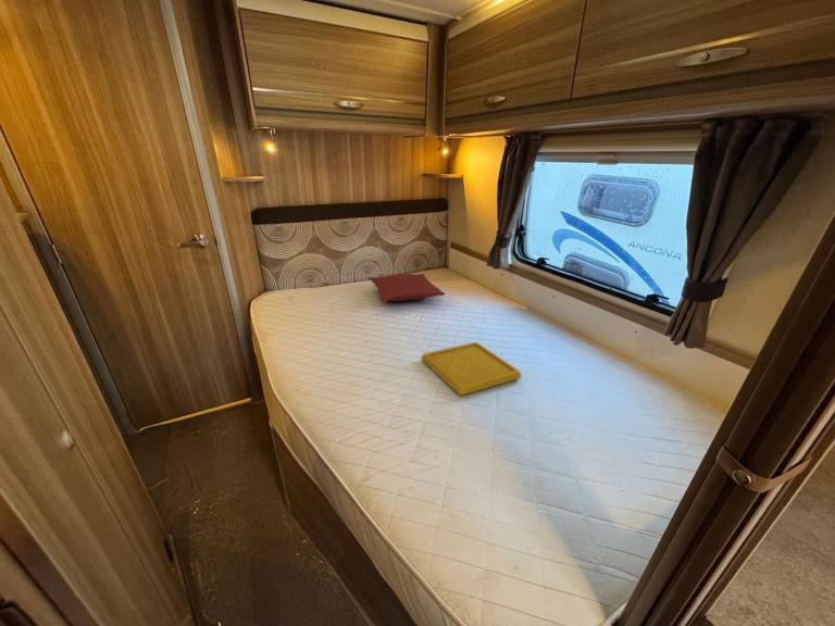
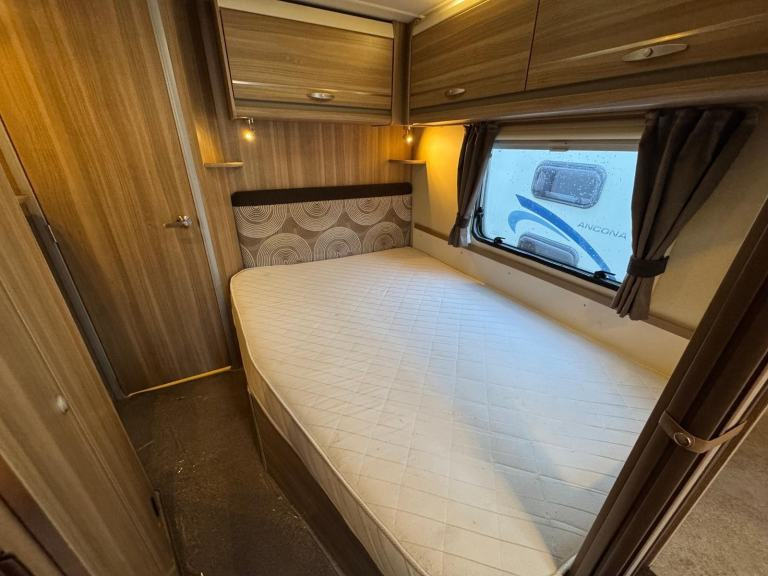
- serving tray (469, 365)
- pillow (404, 286)
